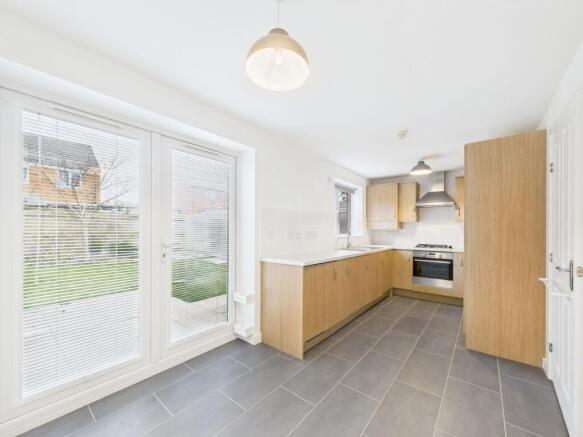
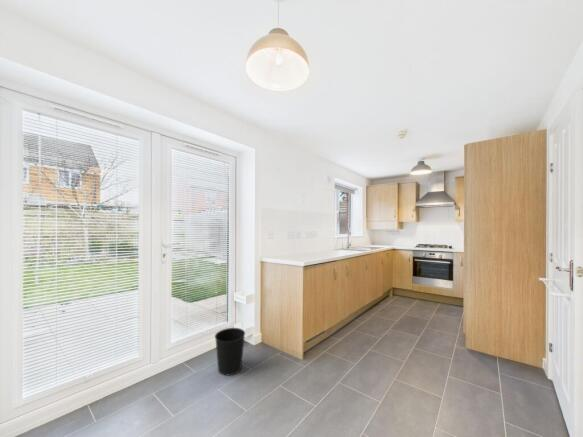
+ wastebasket (230, 351)
